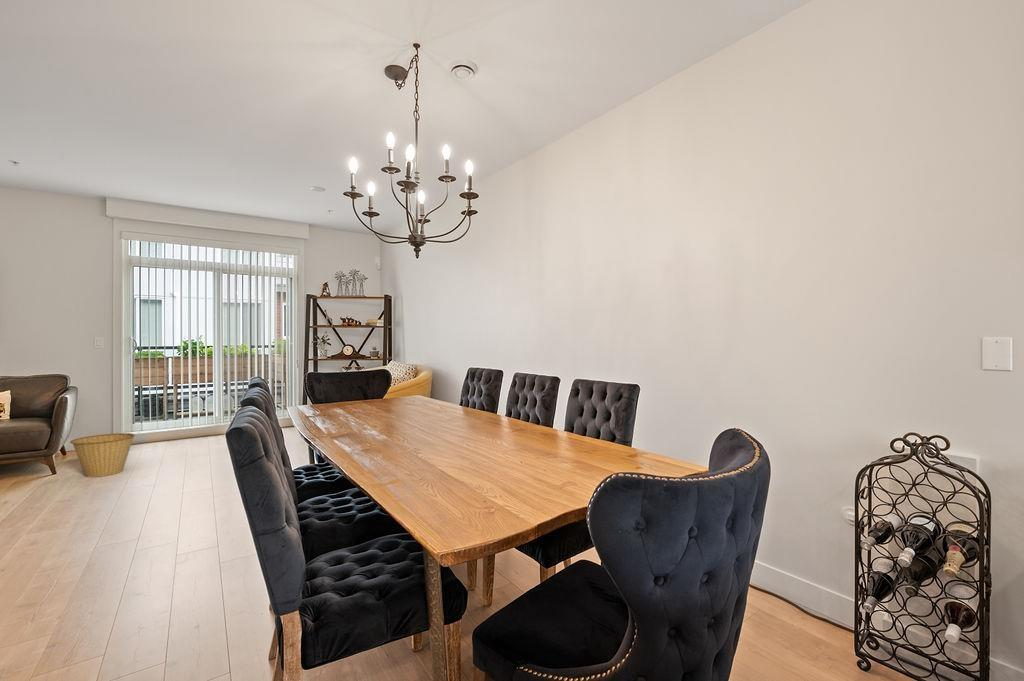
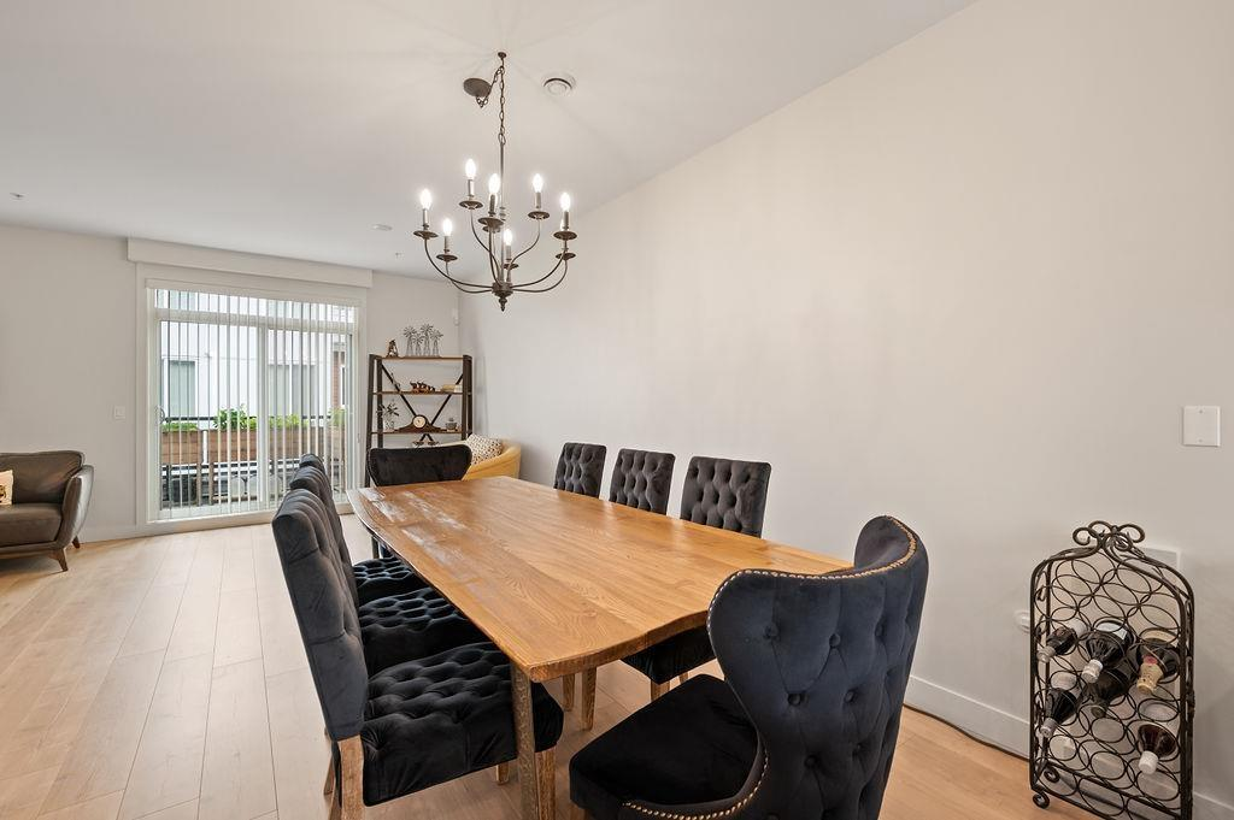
- basket (103, 455)
